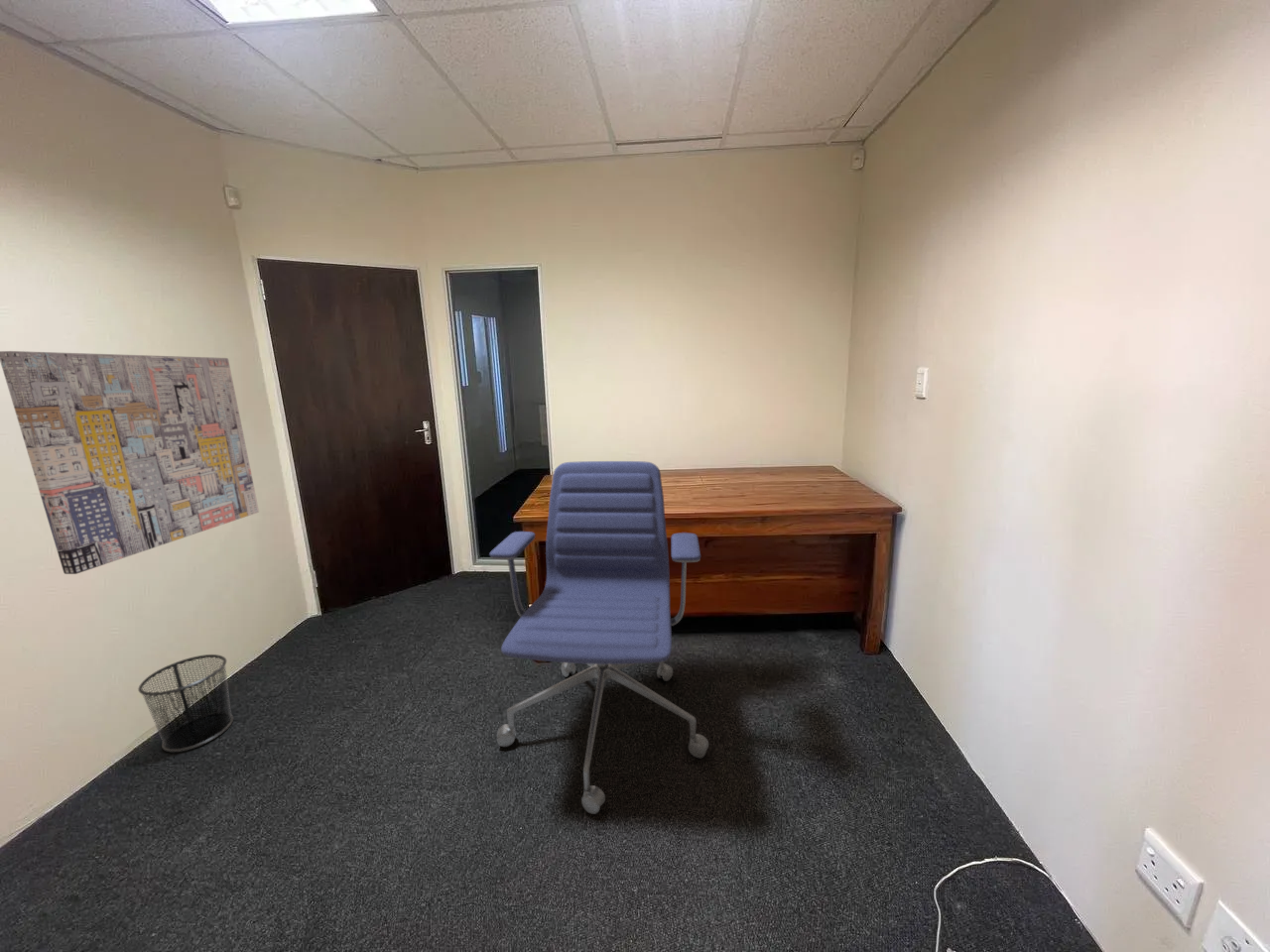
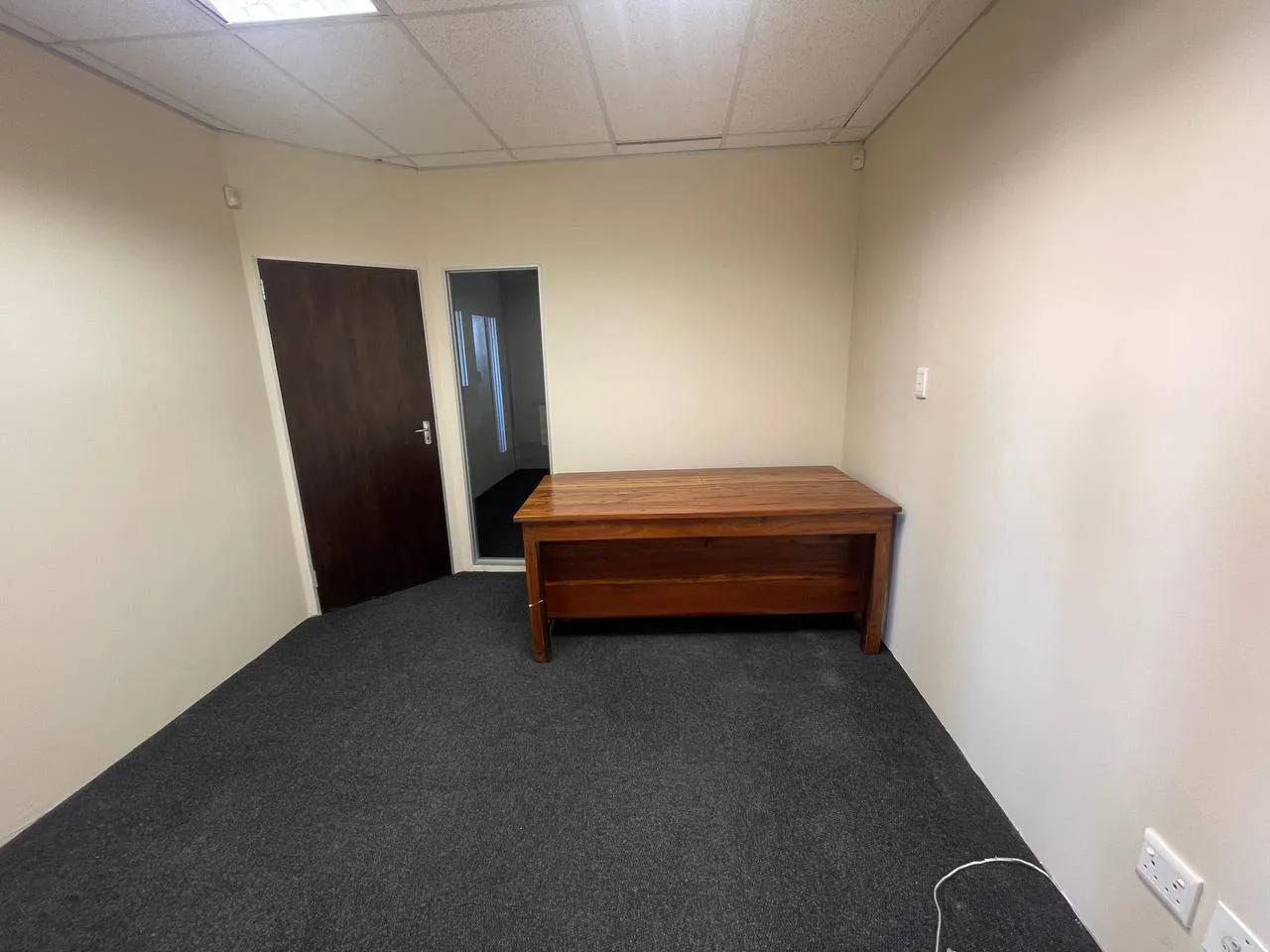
- wall art (158, 450)
- waste bin (191, 702)
- office chair (599, 611)
